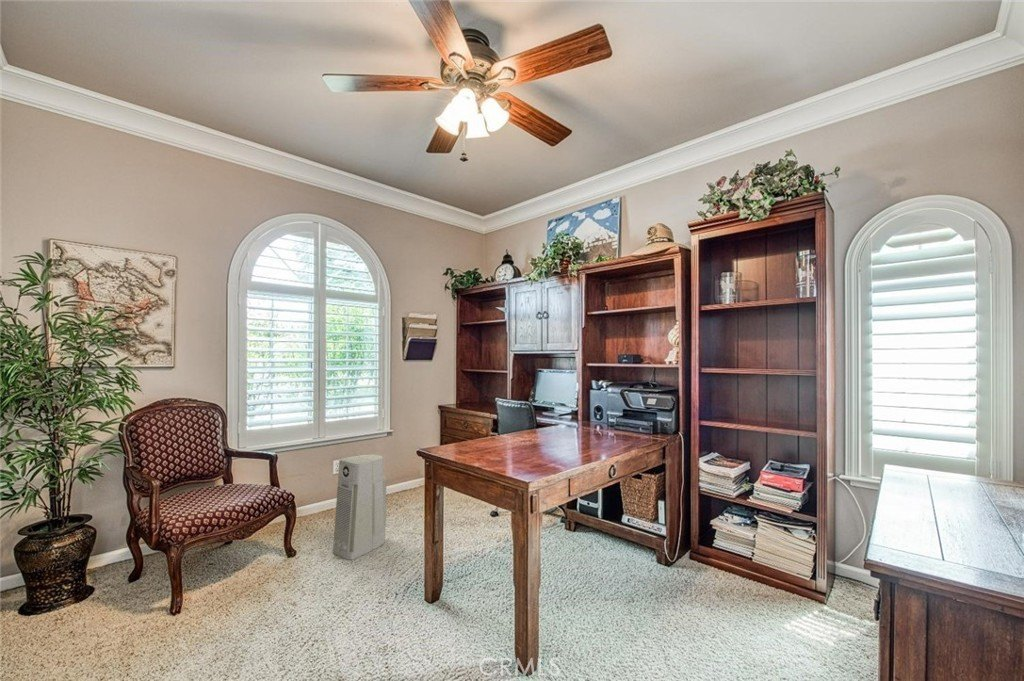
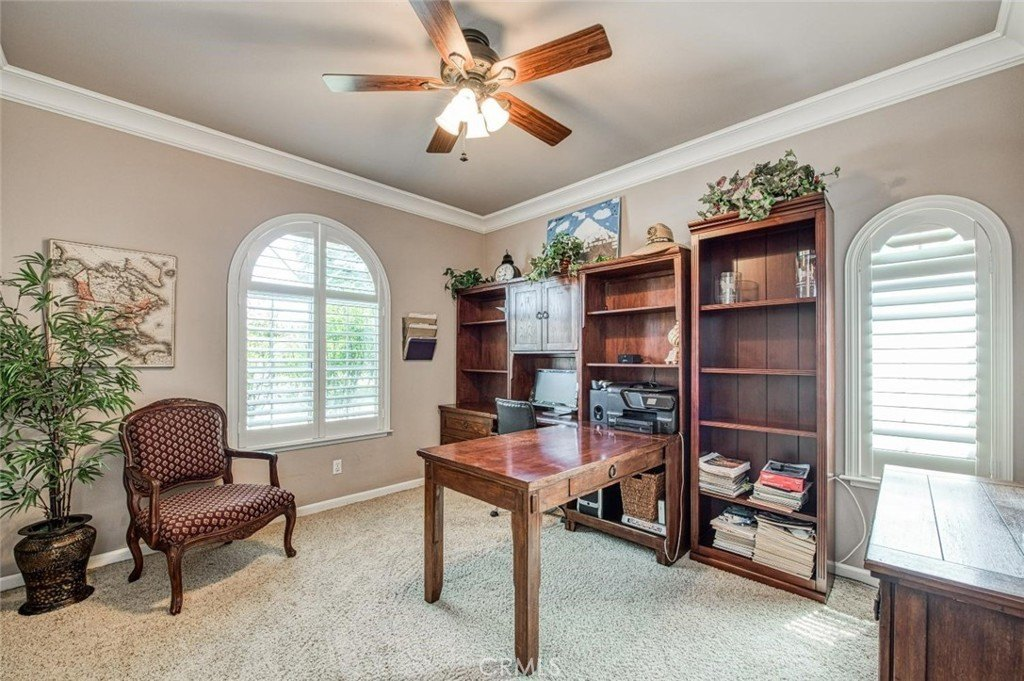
- air purifier (361, 502)
